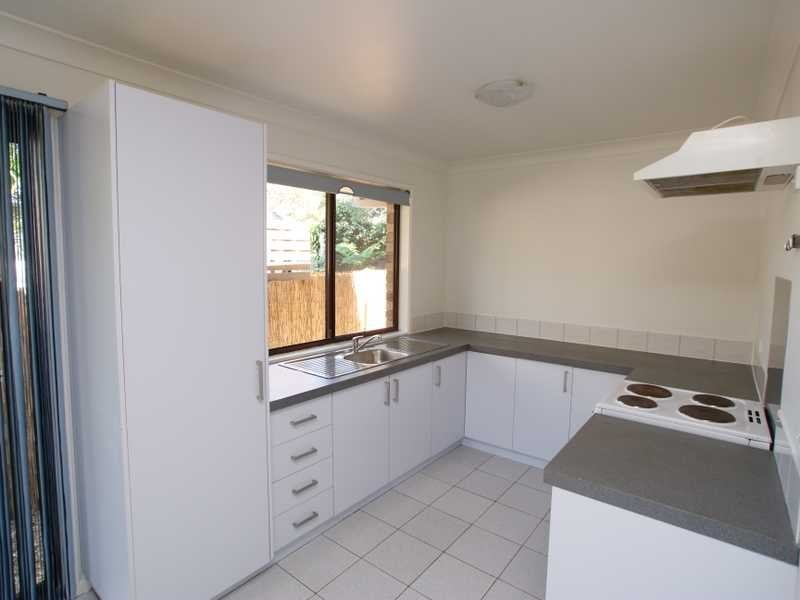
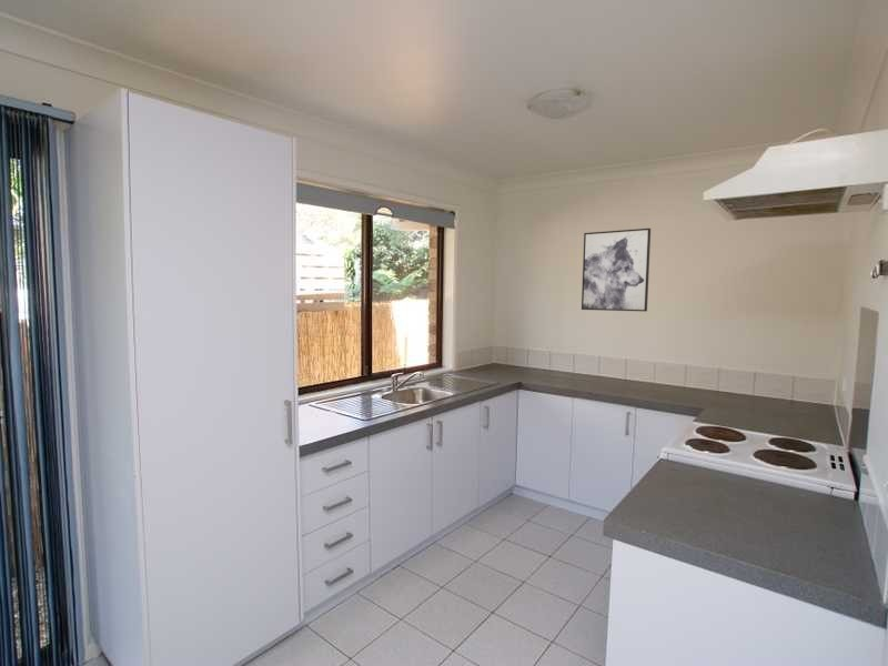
+ wall art (614, 271)
